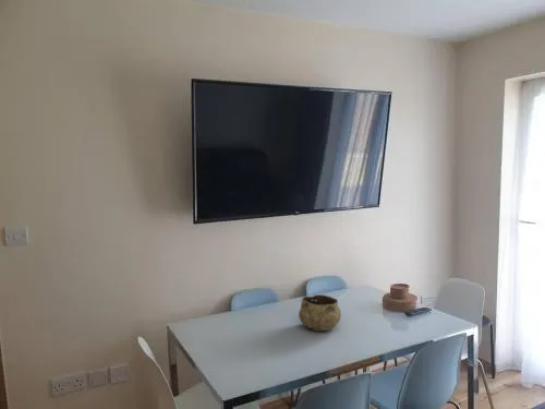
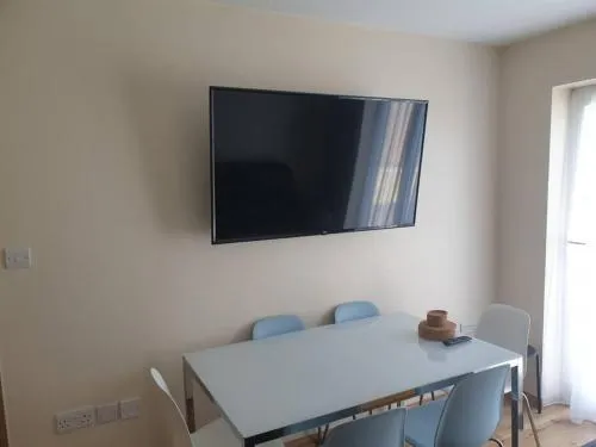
- decorative bowl (319, 313)
